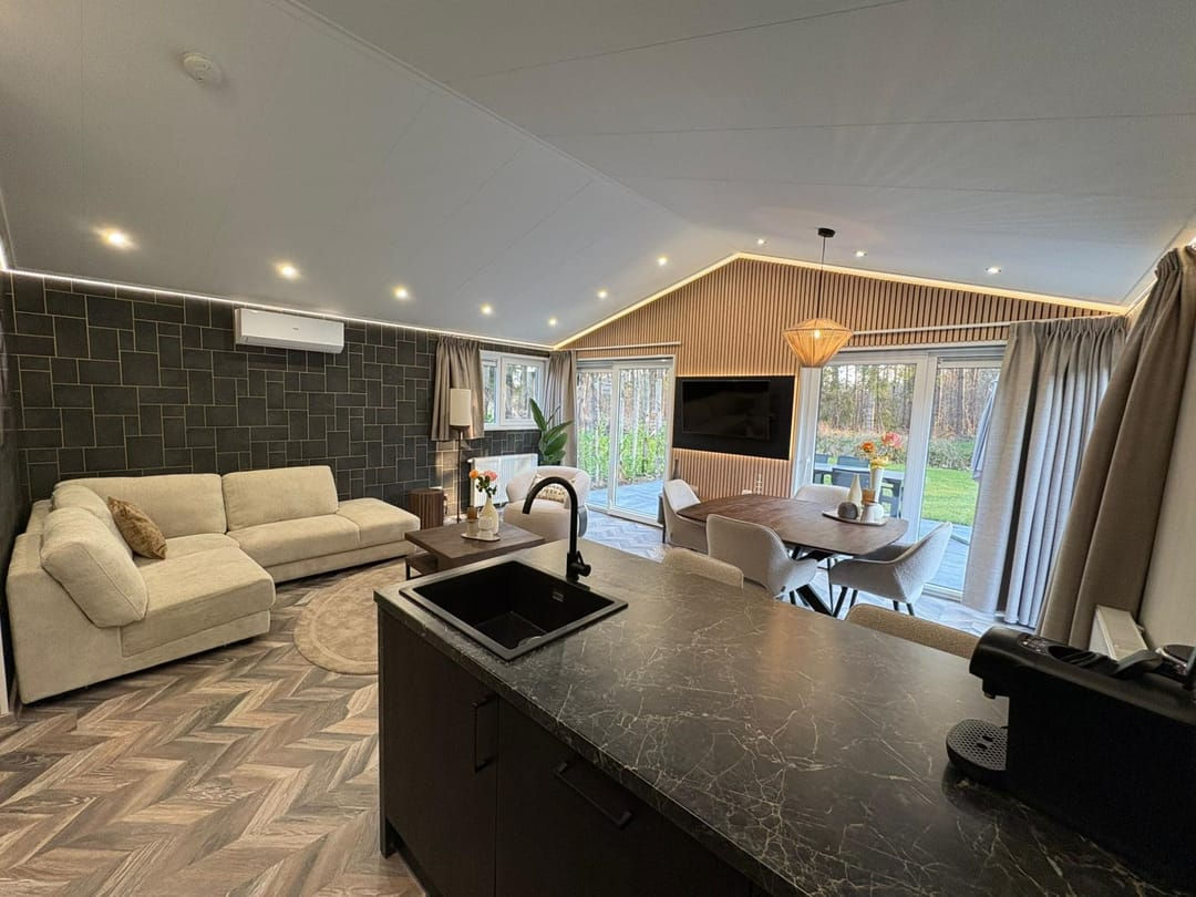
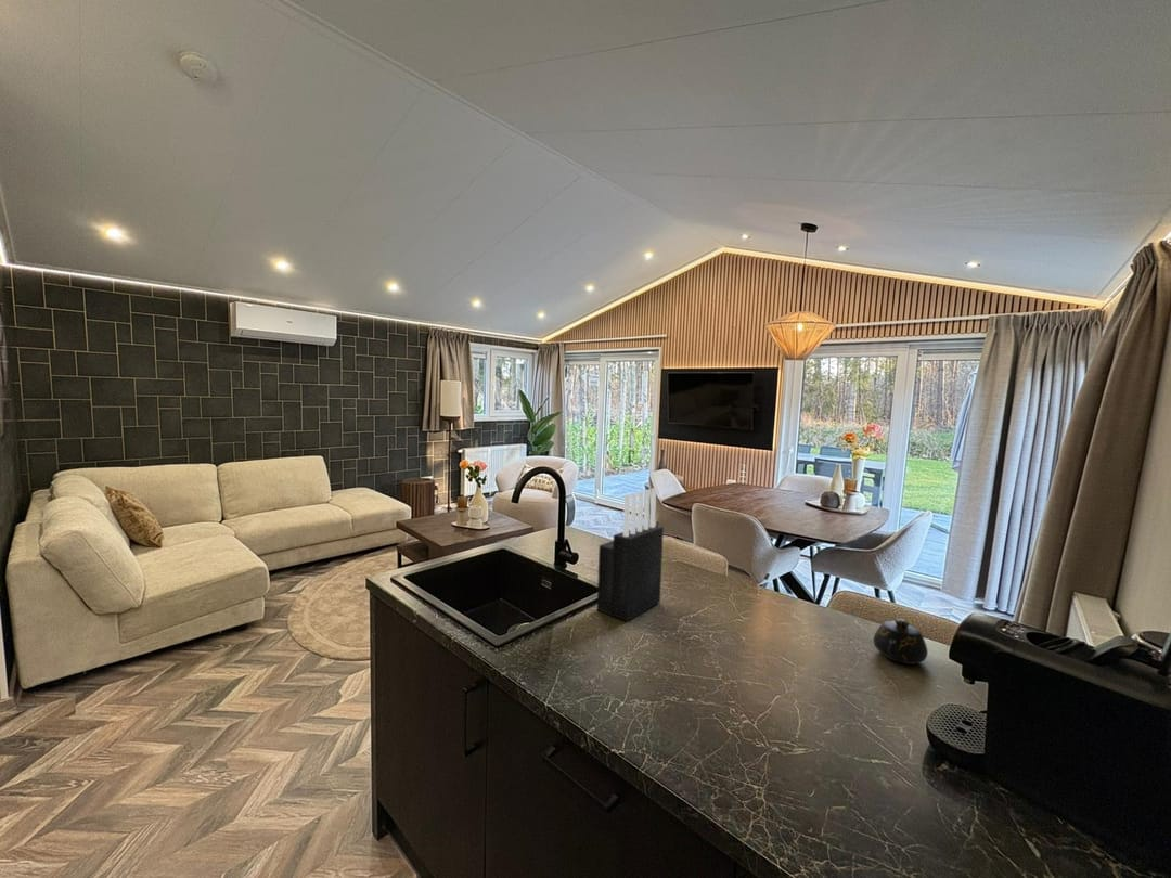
+ knife block (628, 547)
+ teapot (899, 638)
